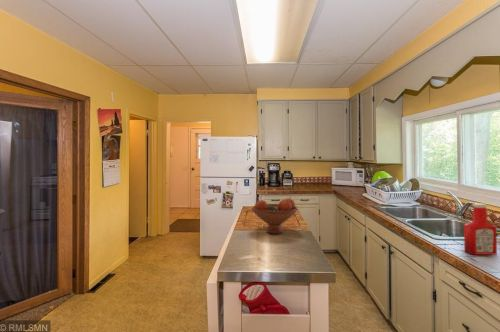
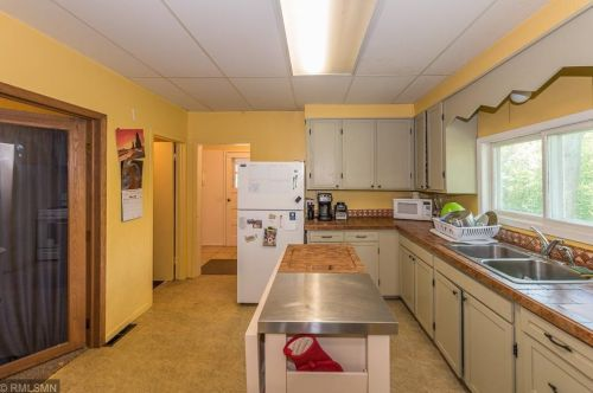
- soap bottle (480, 228)
- fruit bowl (274, 215)
